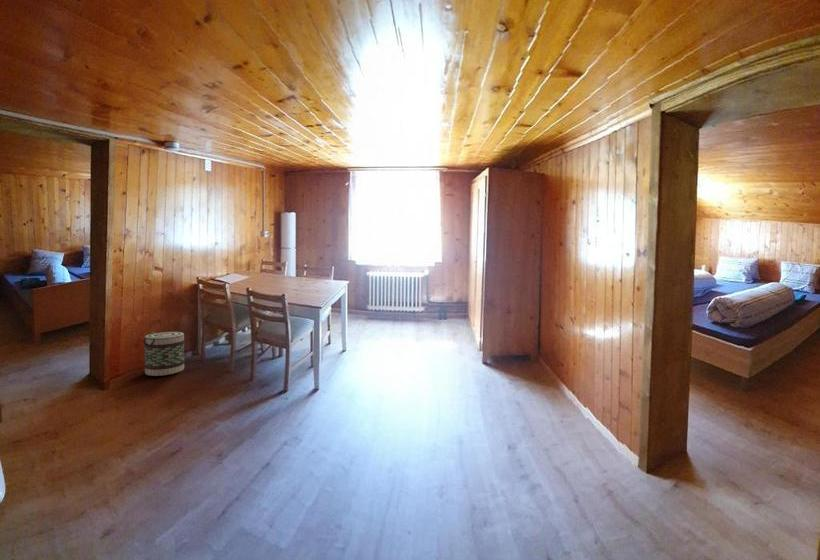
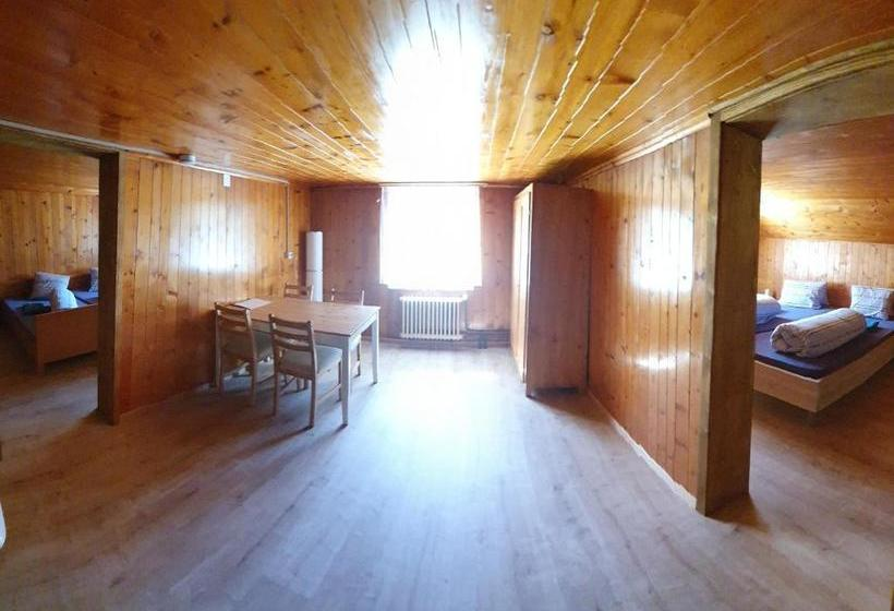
- basket (164, 351)
